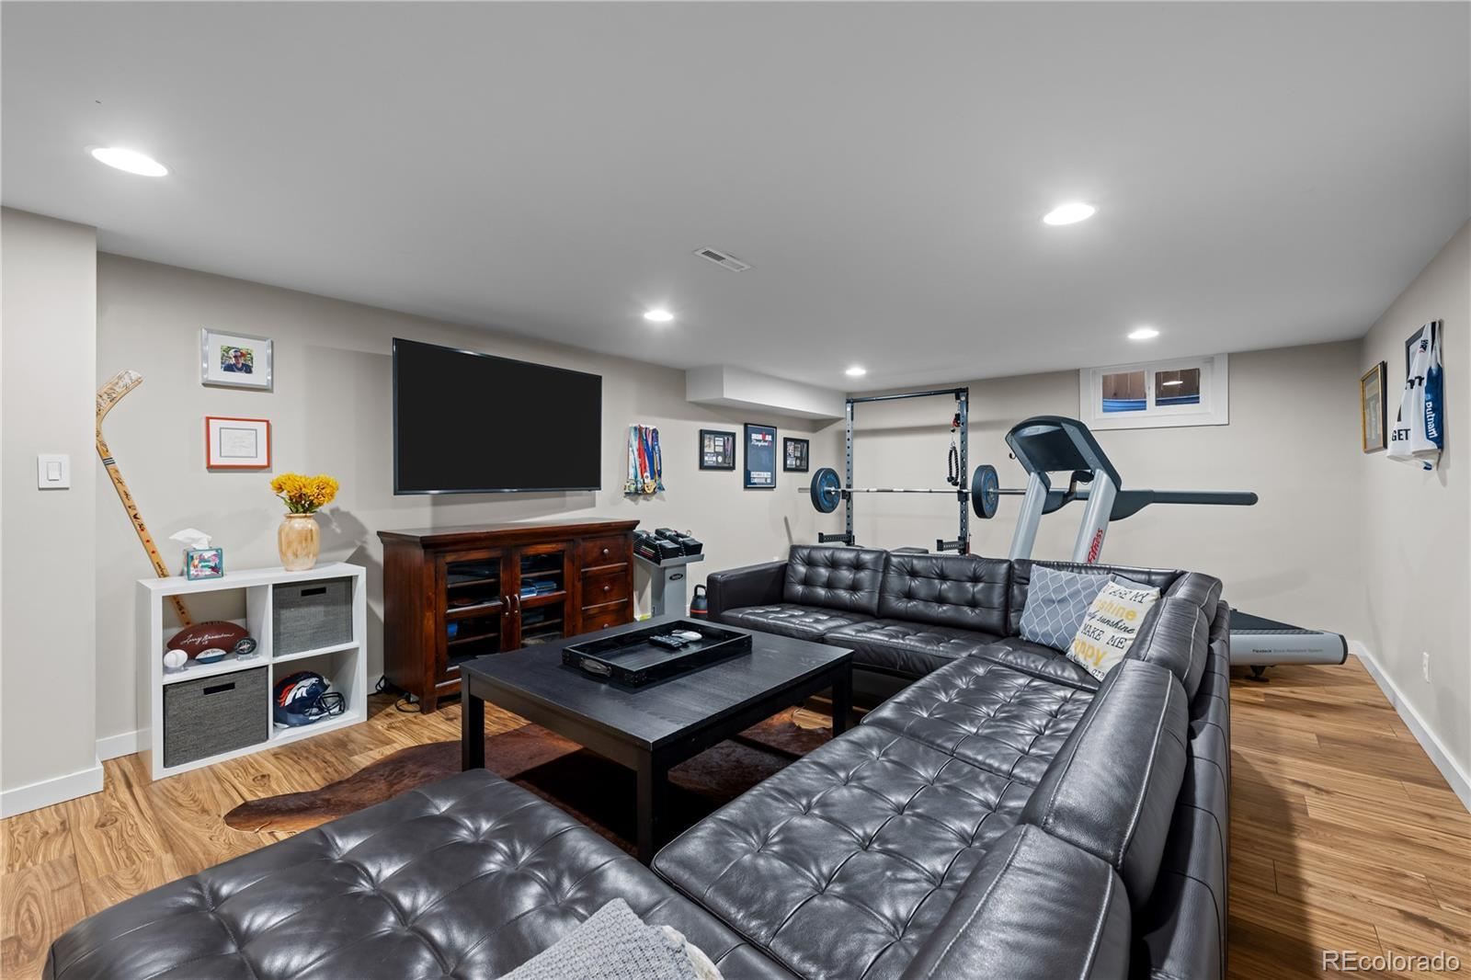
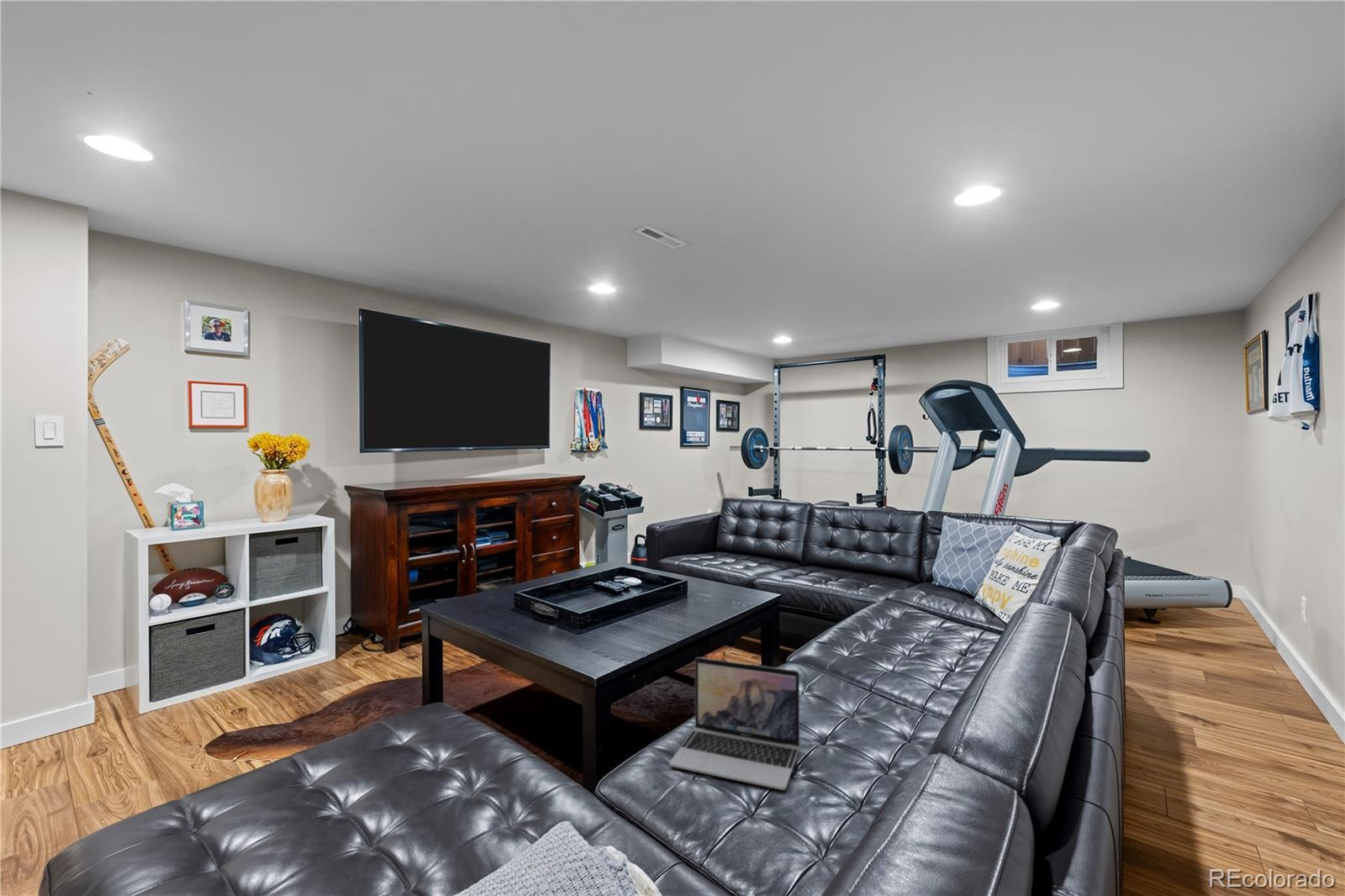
+ laptop (736, 717)
